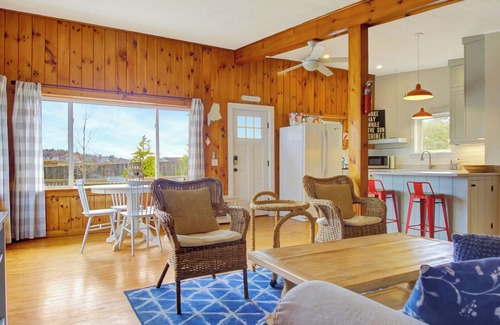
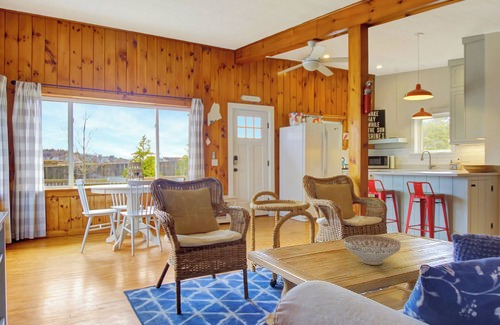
+ decorative bowl (371, 251)
